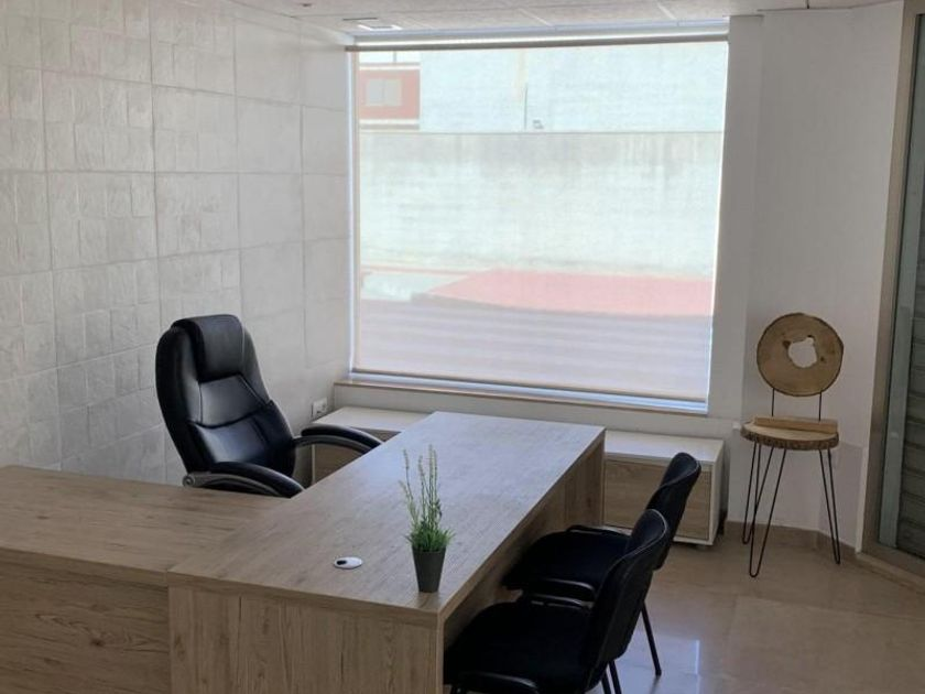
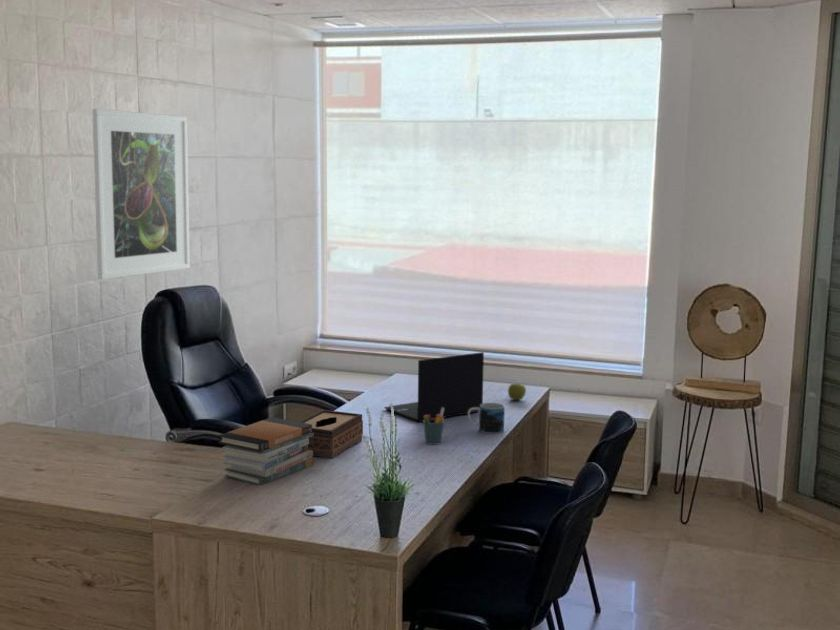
+ mug (485, 418)
+ apple (516, 391)
+ tissue box (327, 433)
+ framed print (144, 194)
+ laptop (434, 381)
+ pen holder (433, 426)
+ book stack (267, 450)
